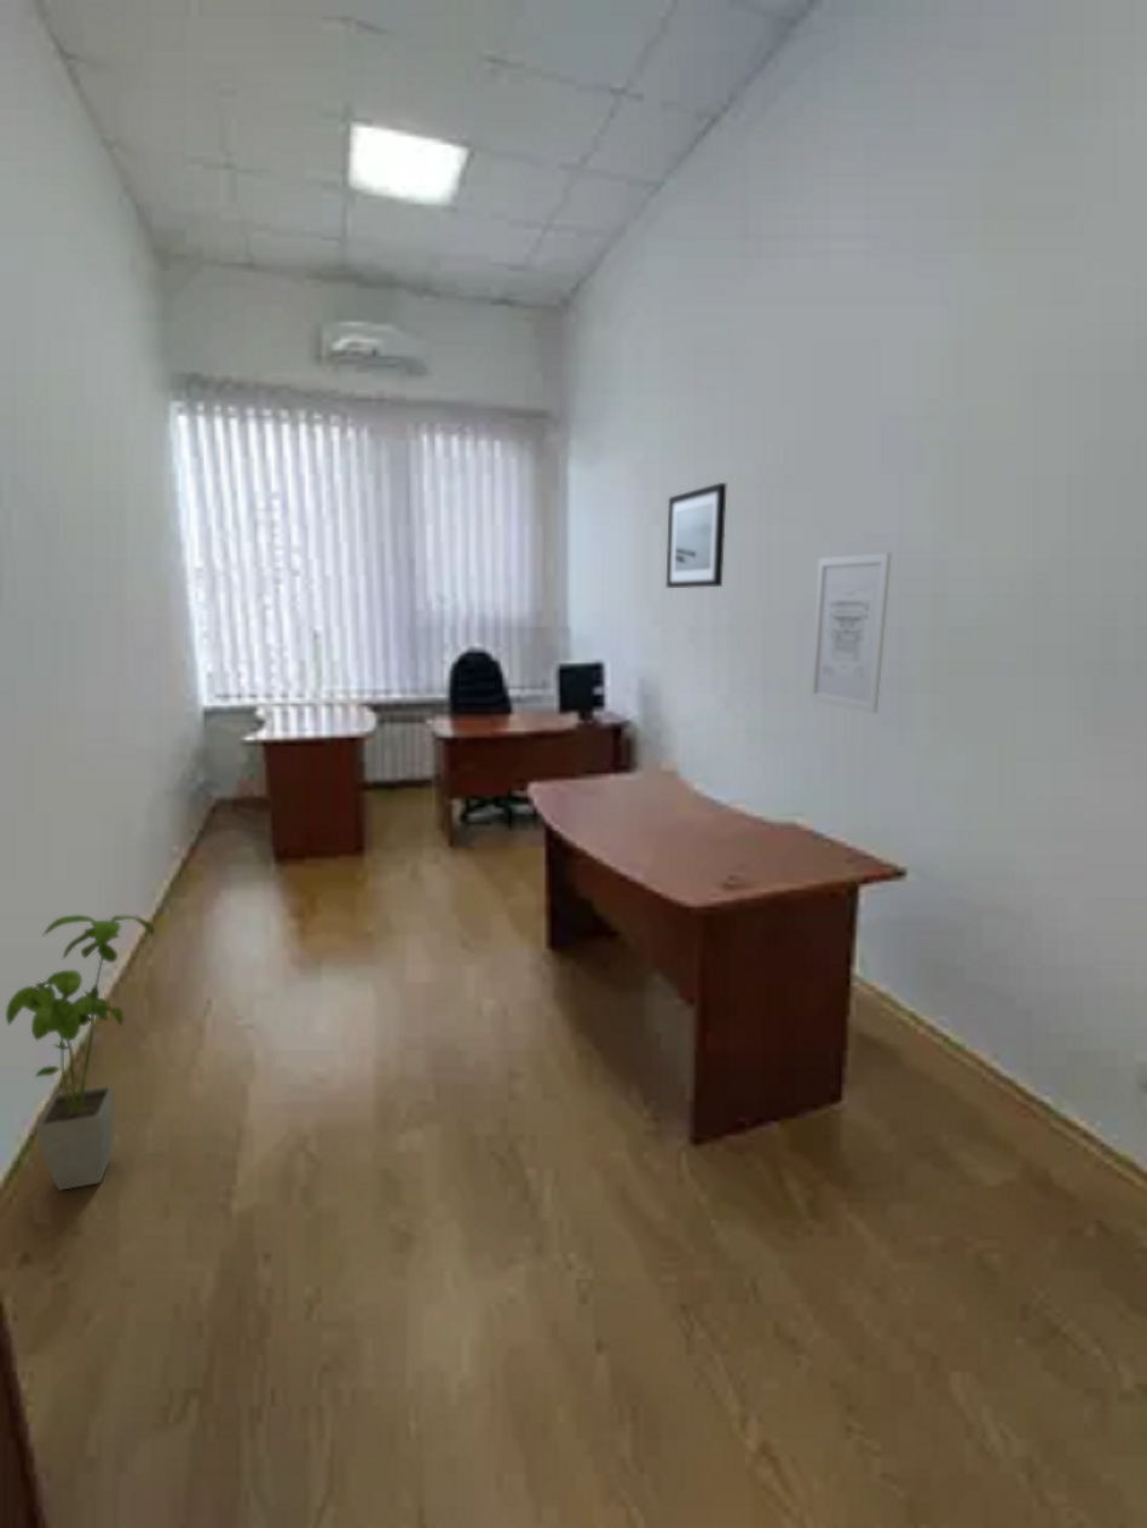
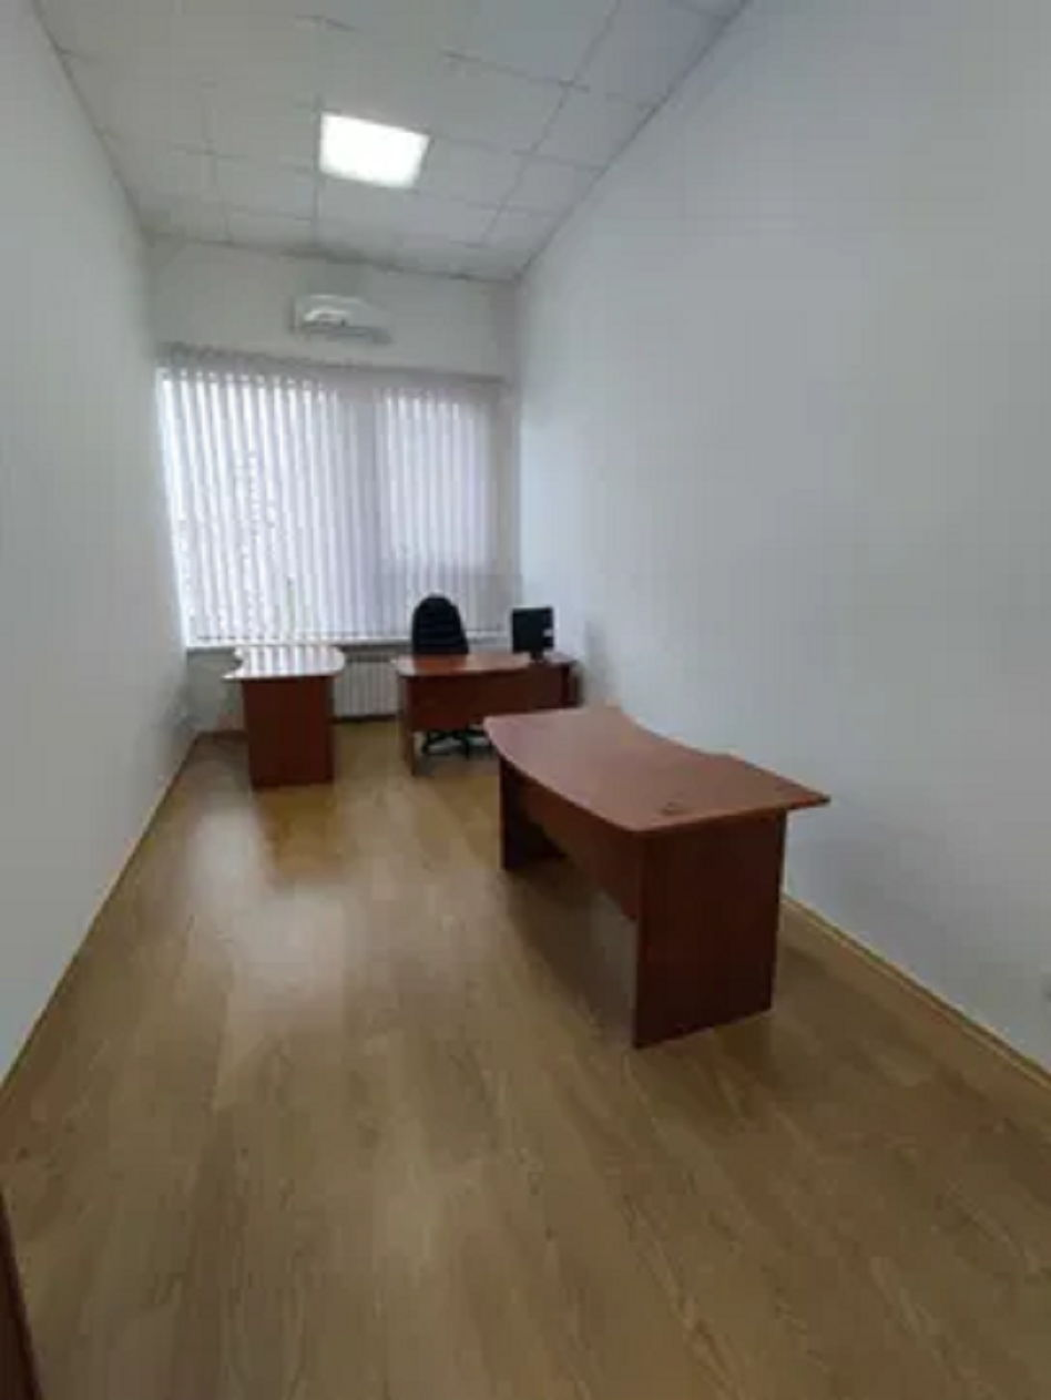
- wall art (846, 632)
- wall art (693, 540)
- house plant (88, 1040)
